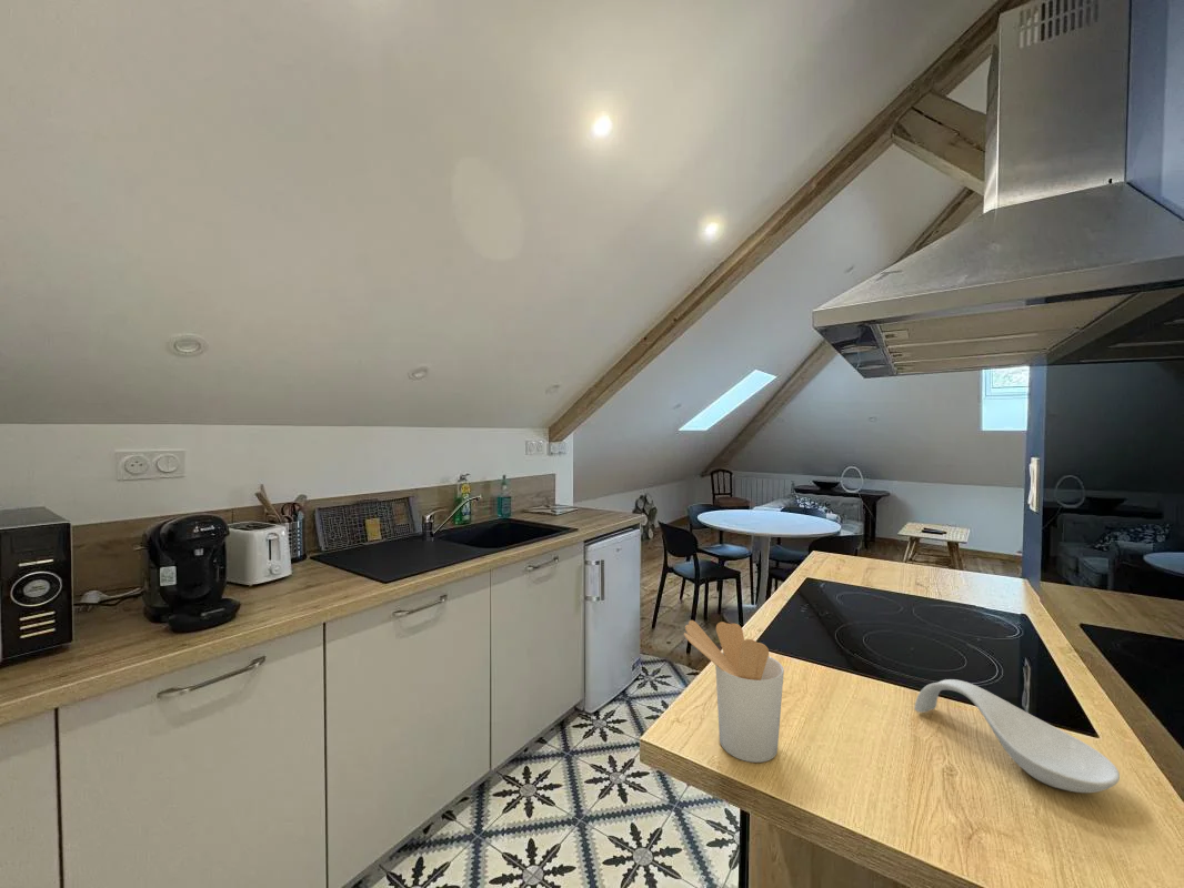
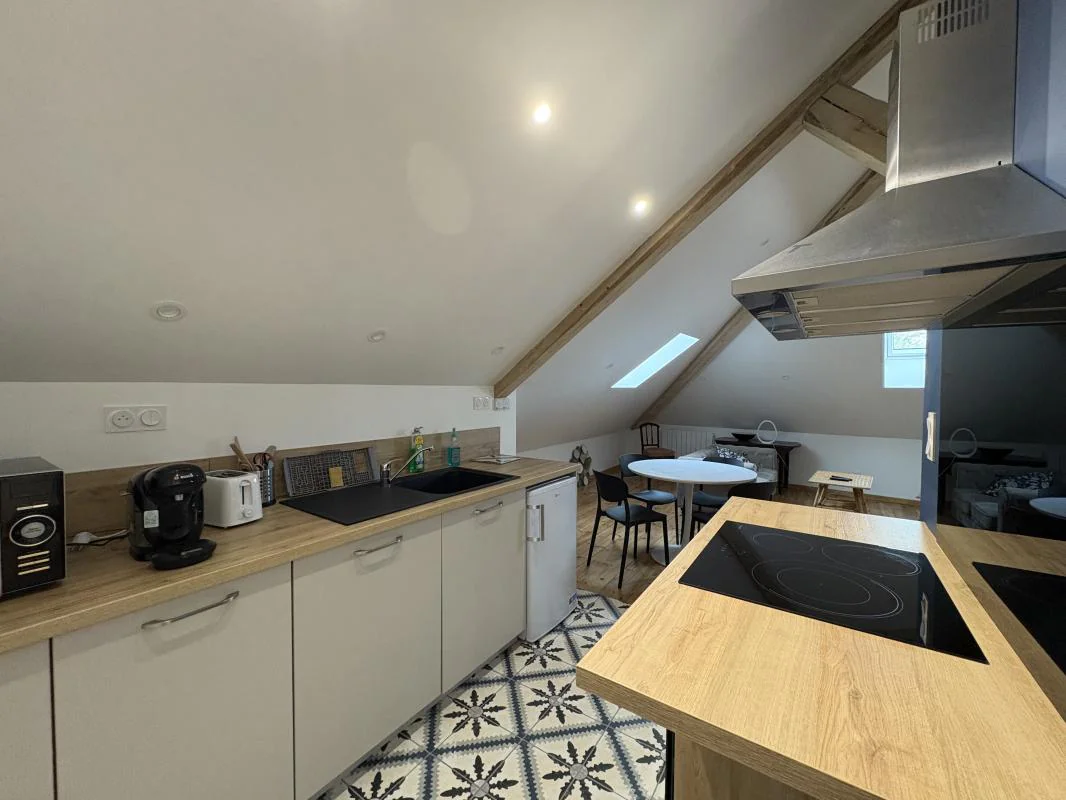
- utensil holder (731, 684)
- spoon rest (1004, 727)
